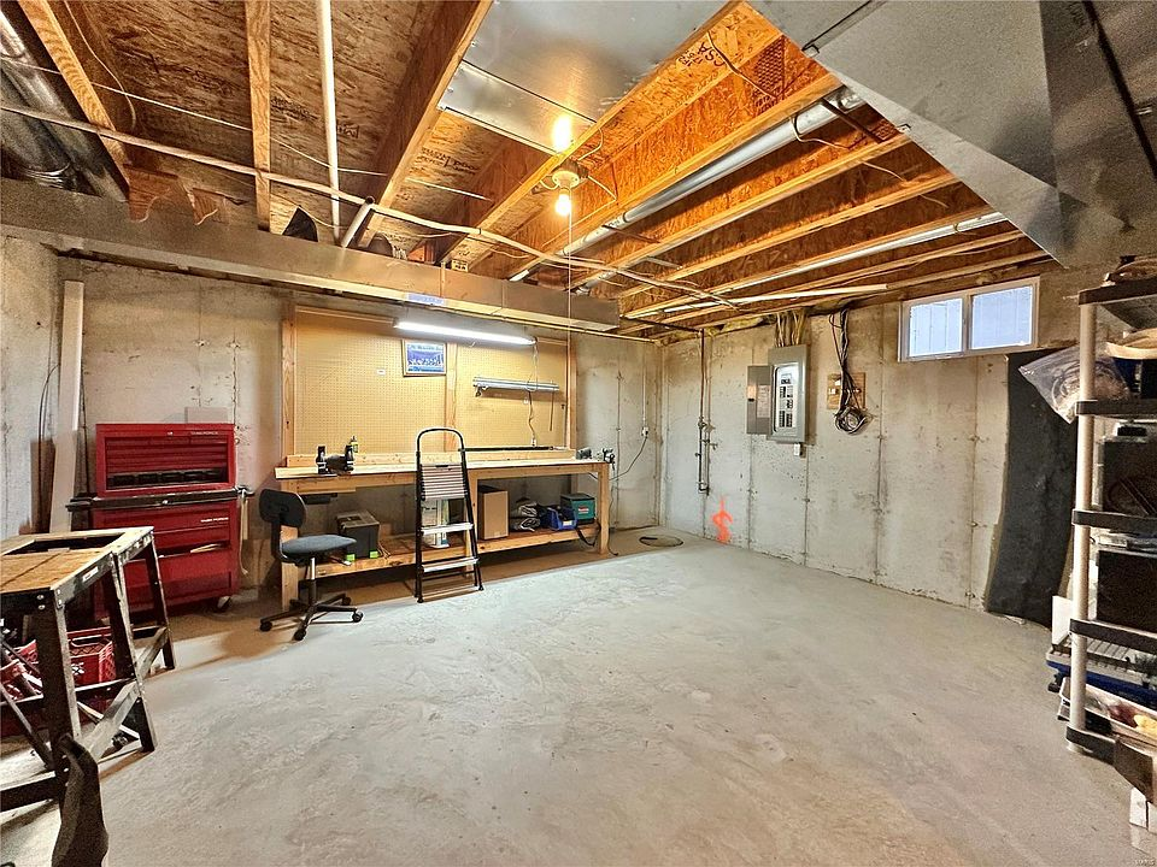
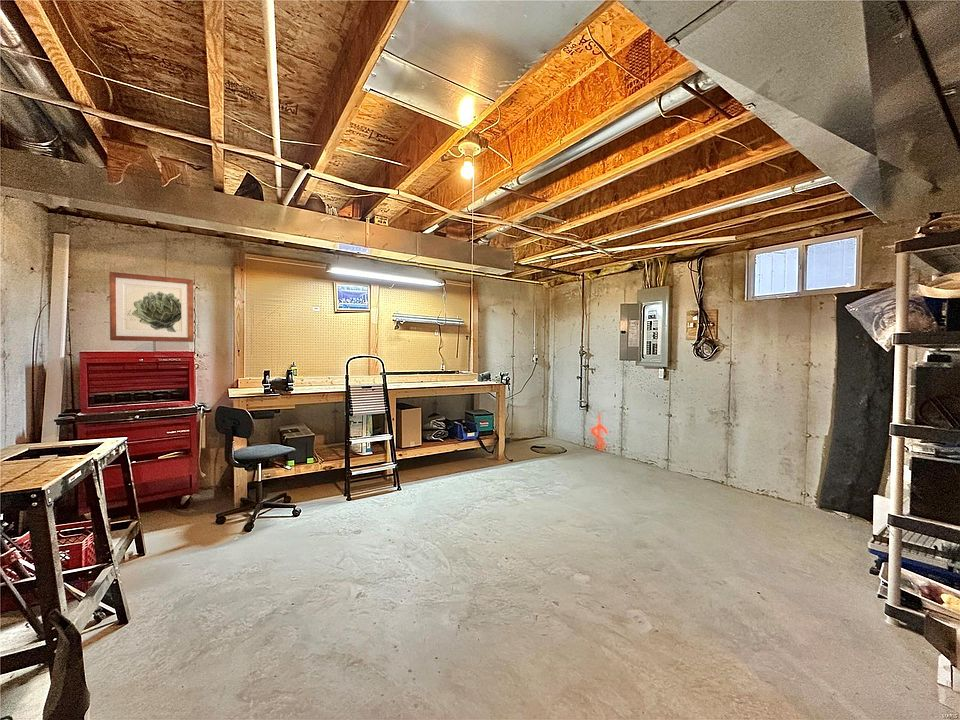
+ wall art (153, 308)
